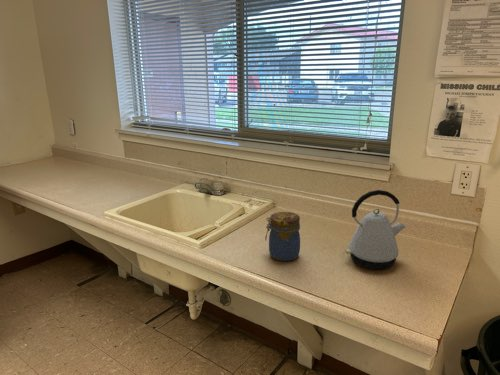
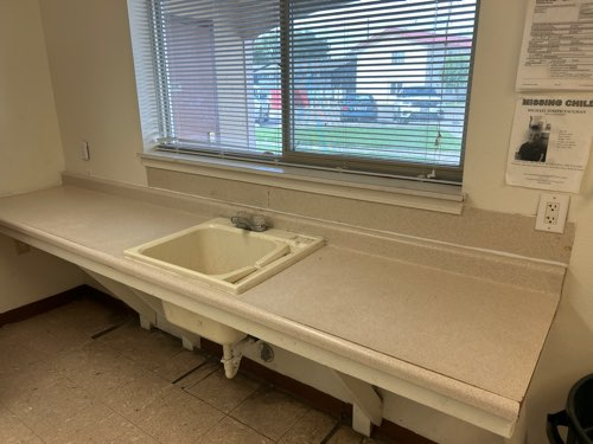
- jar (282, 235)
- kettle (376, 226)
